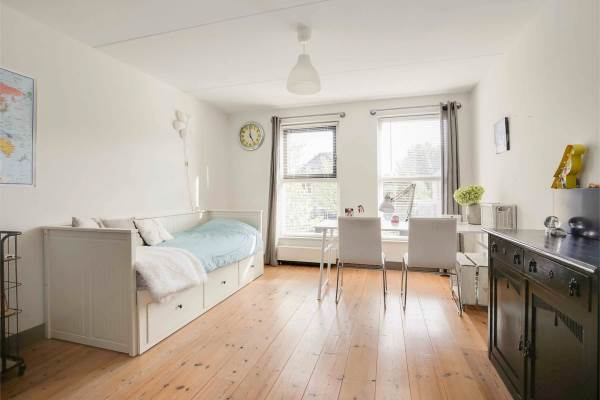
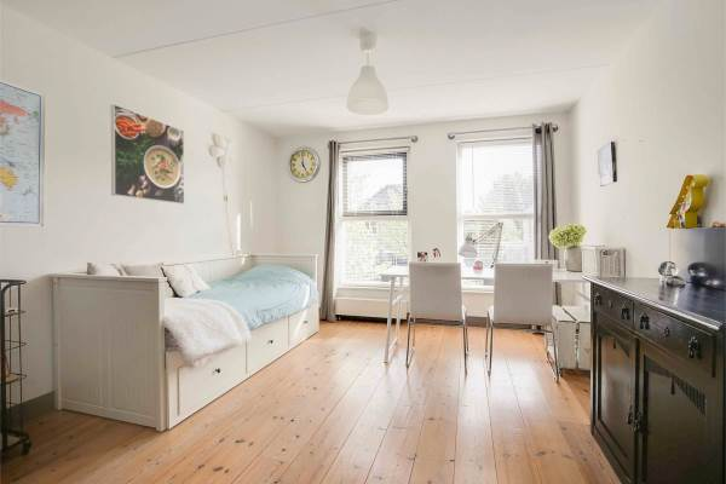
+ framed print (151, 159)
